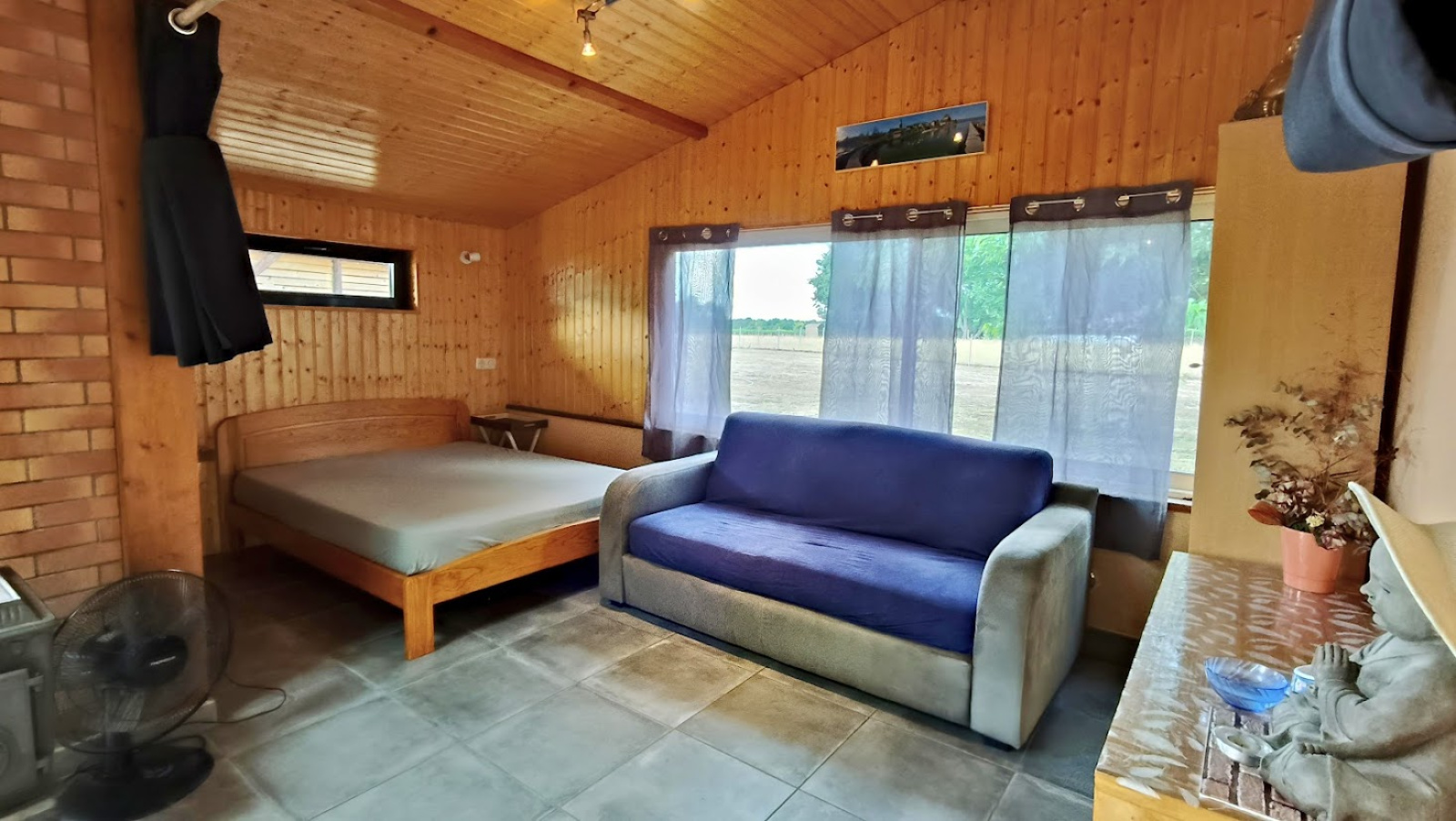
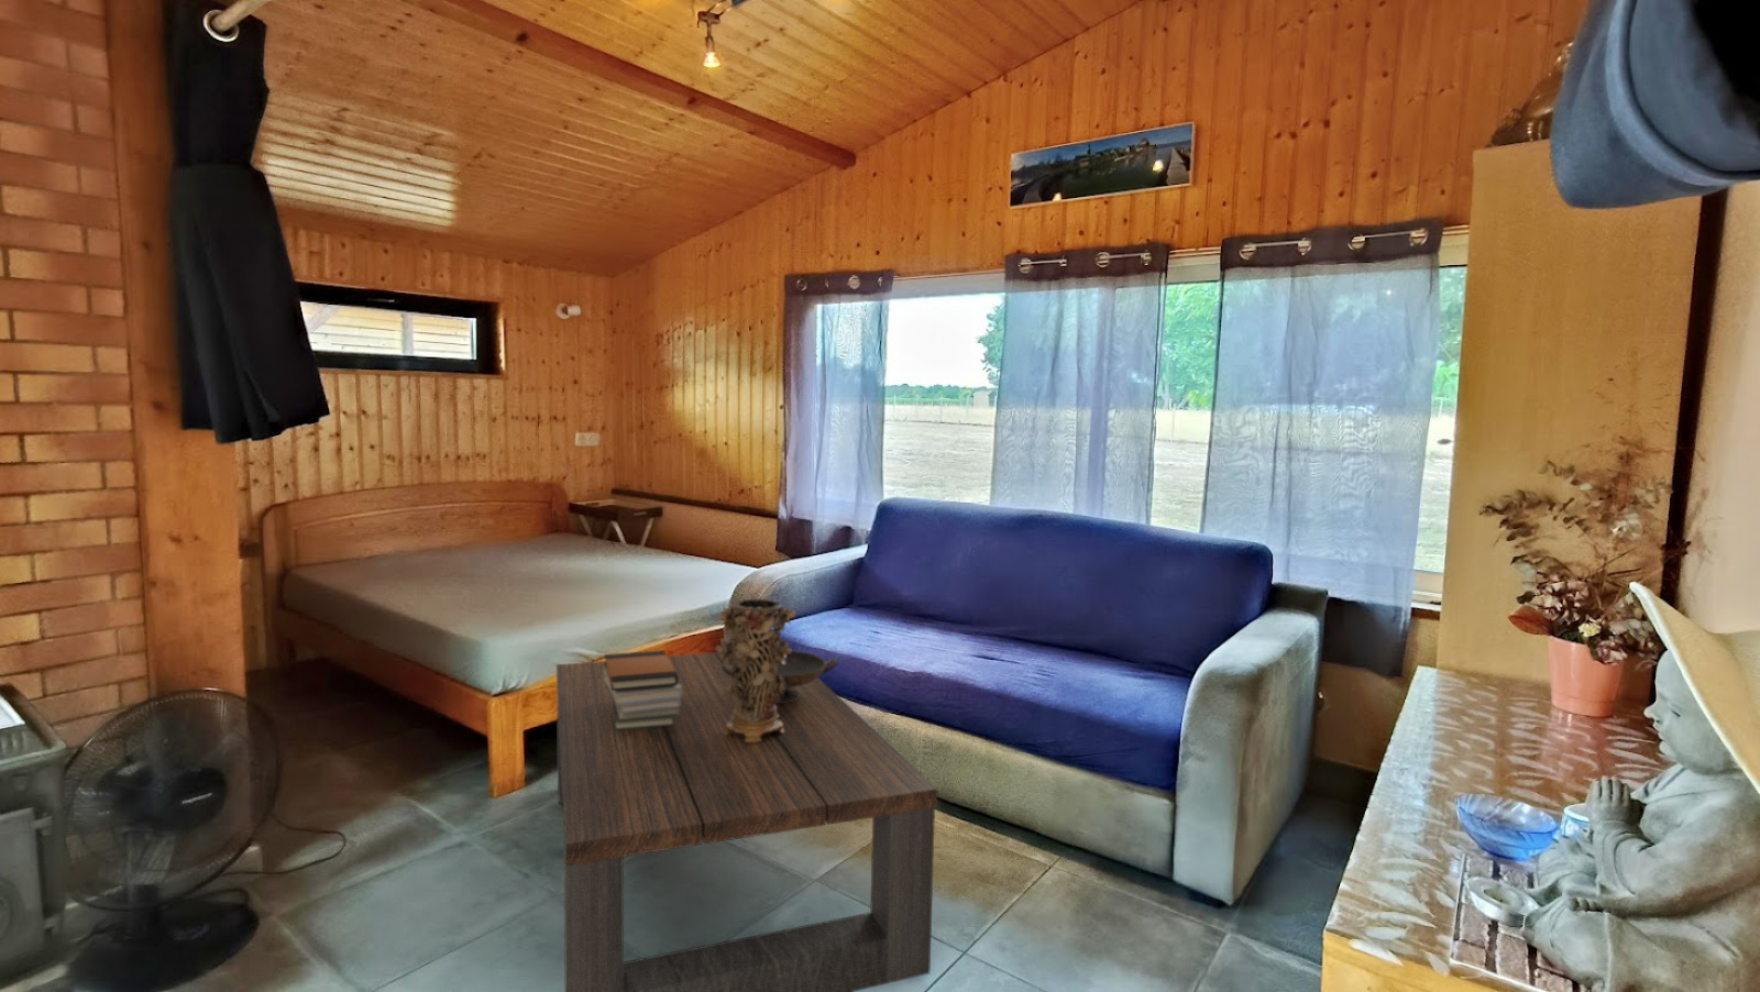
+ decorative bowl (782, 677)
+ coffee table (710, 790)
+ decorative vase (755, 668)
+ book stack (642, 688)
